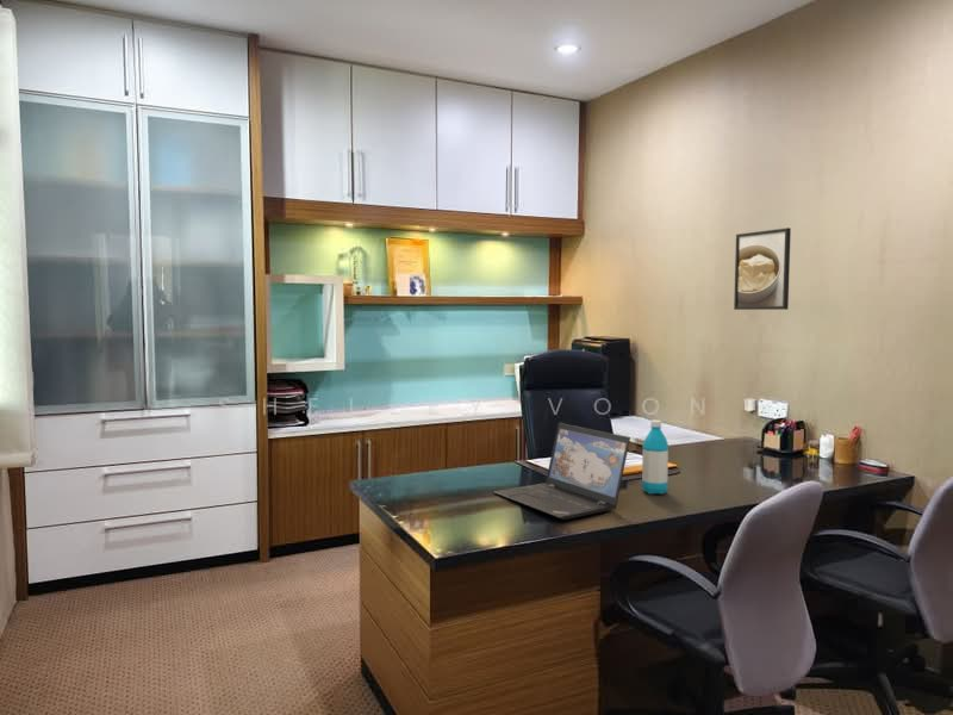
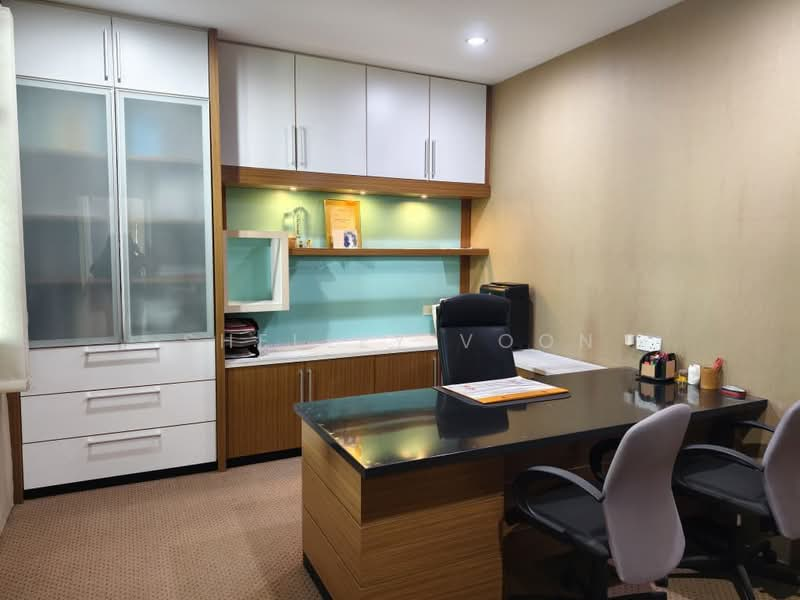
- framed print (760, 271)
- laptop (559, 466)
- water bottle (655, 456)
